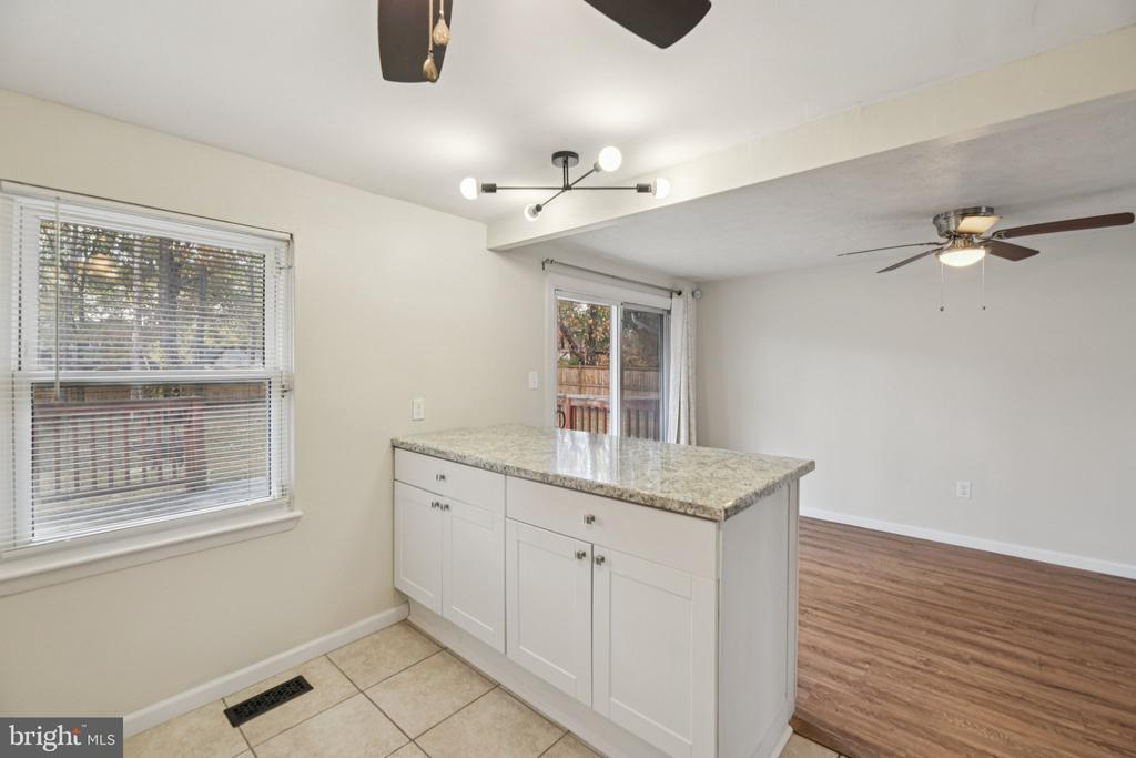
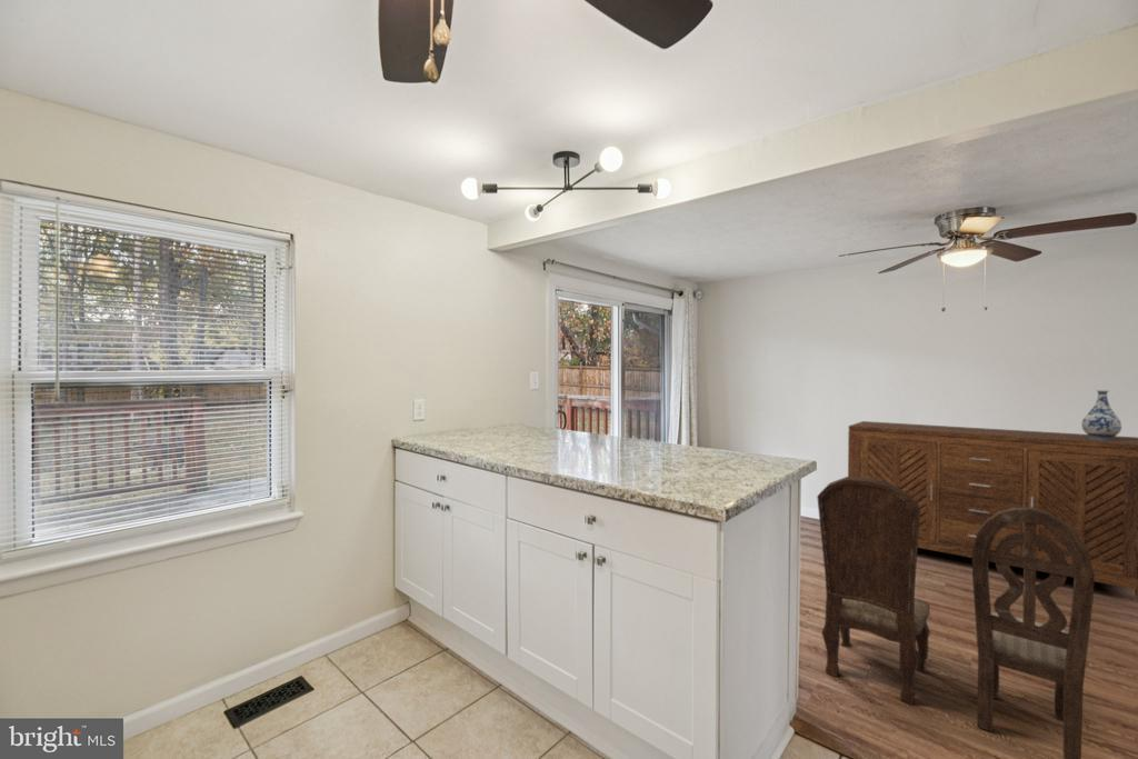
+ dining chair (927, 602)
+ sideboard (980, 496)
+ vase (1101, 413)
